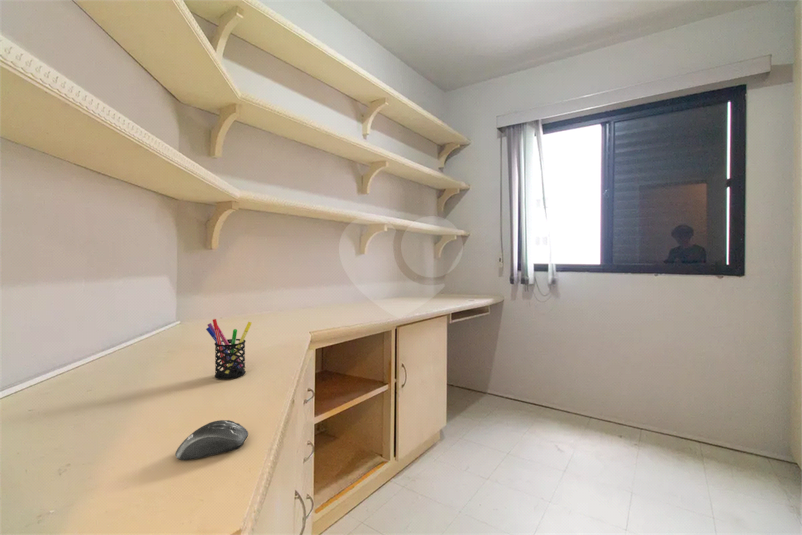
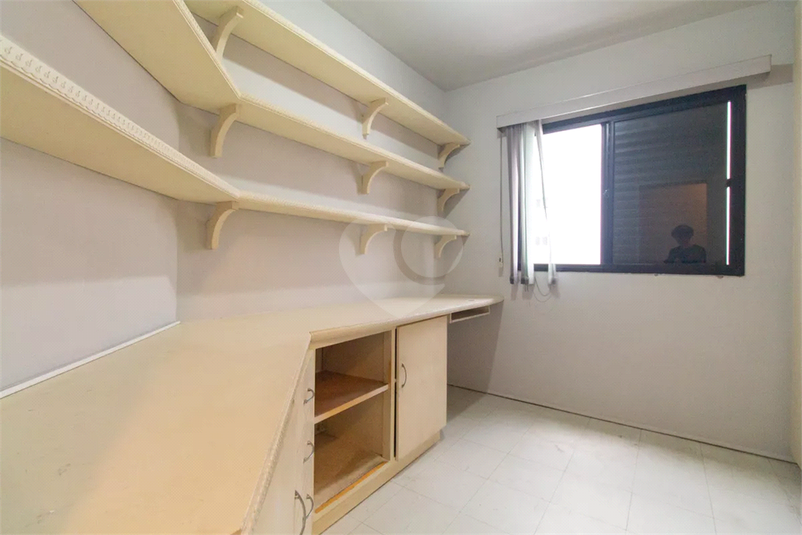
- pen holder (229, 347)
- computer mouse (213, 436)
